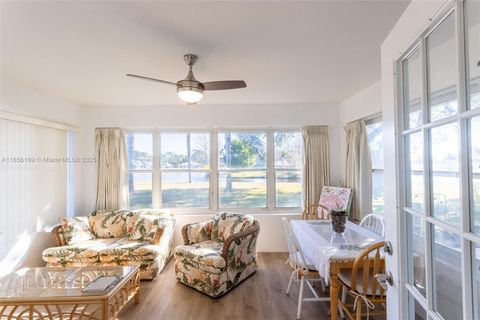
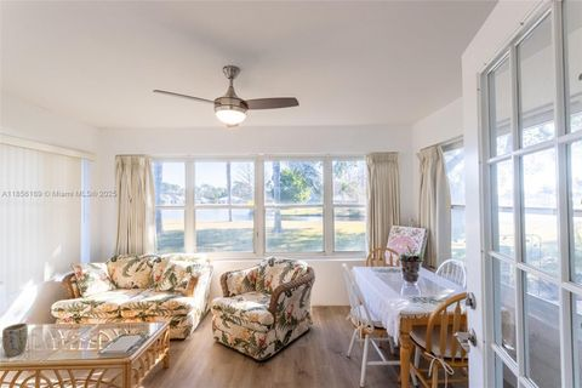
+ plant pot (15, 340)
